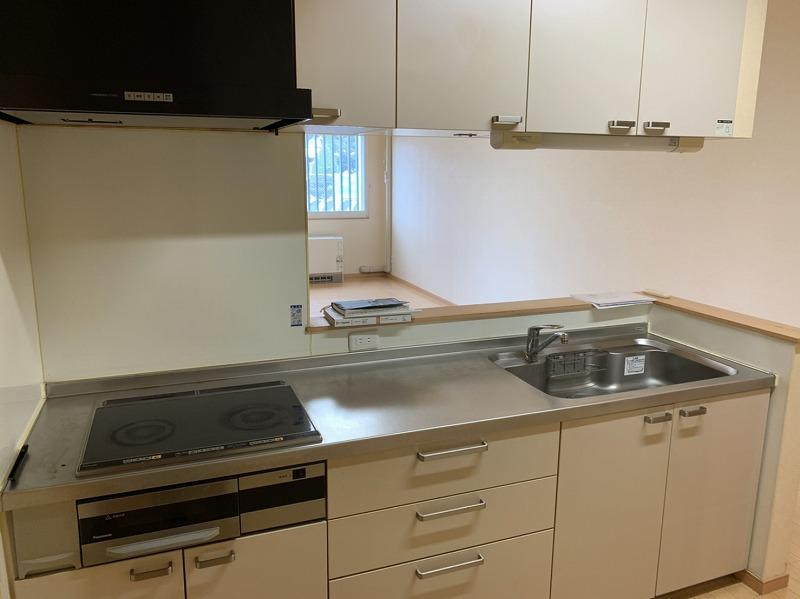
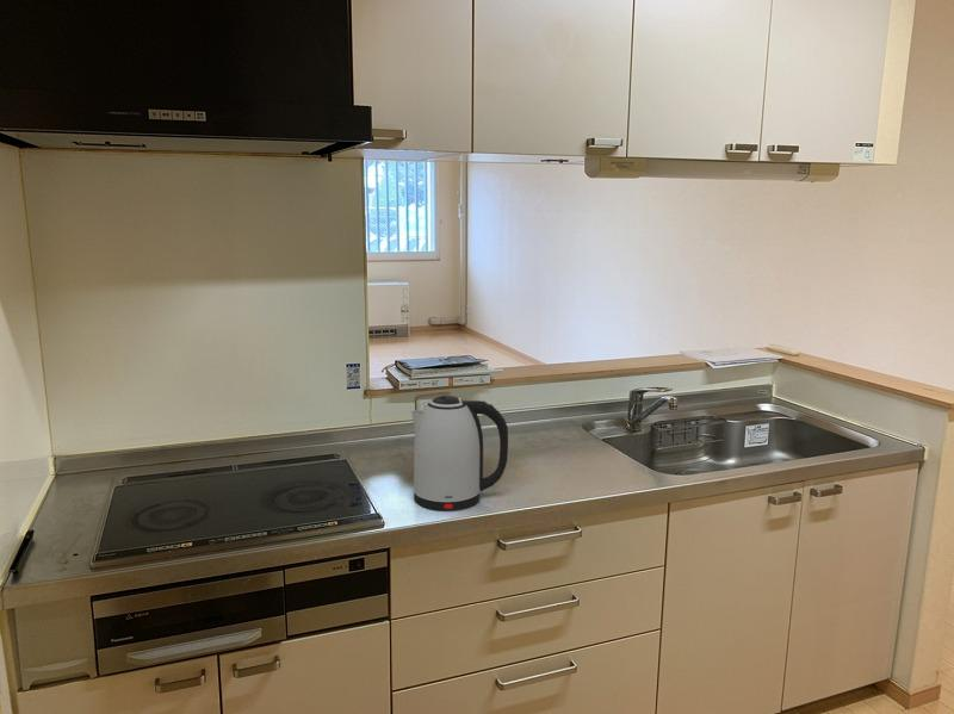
+ kettle (459, 447)
